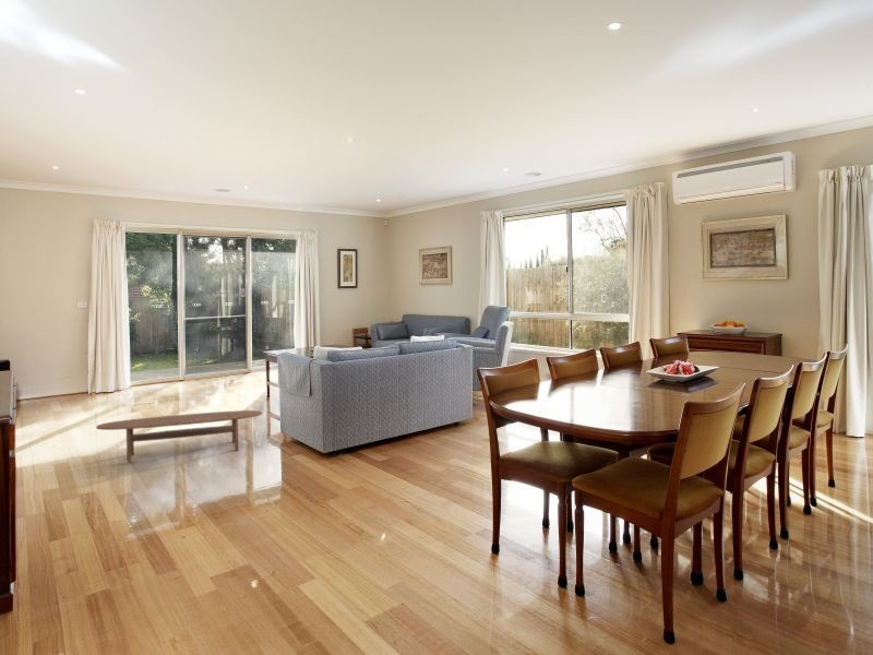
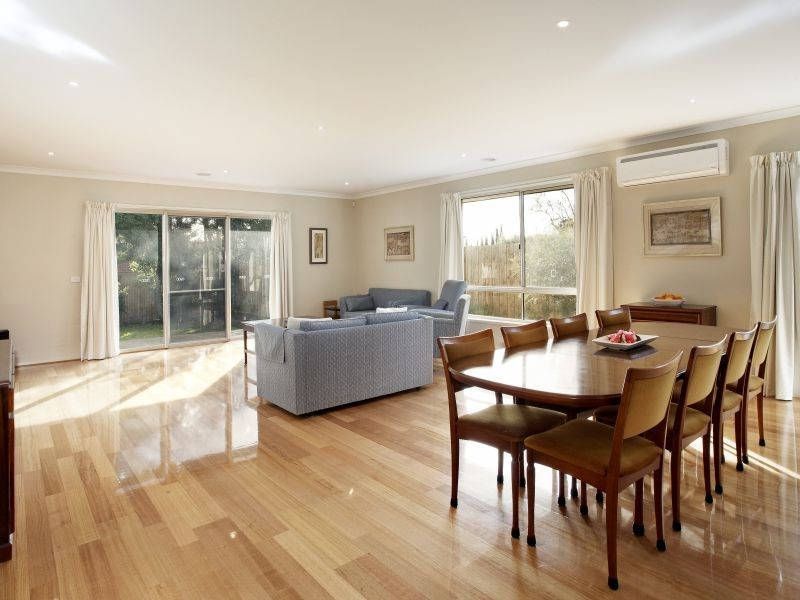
- coffee table (184, 434)
